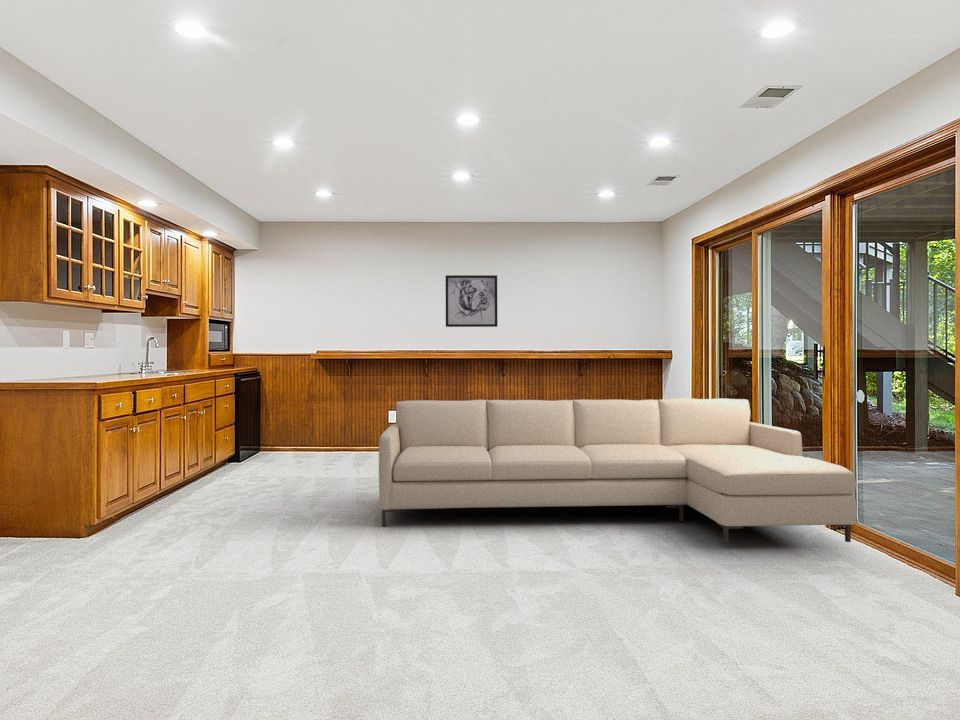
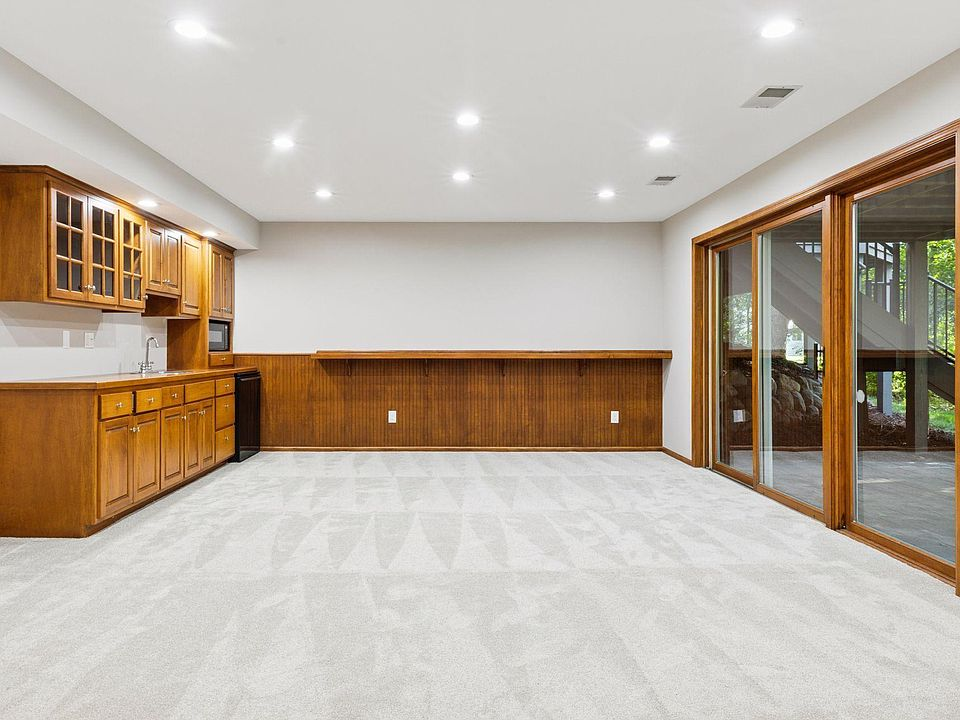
- wall art (471, 301)
- sofa (590, 461)
